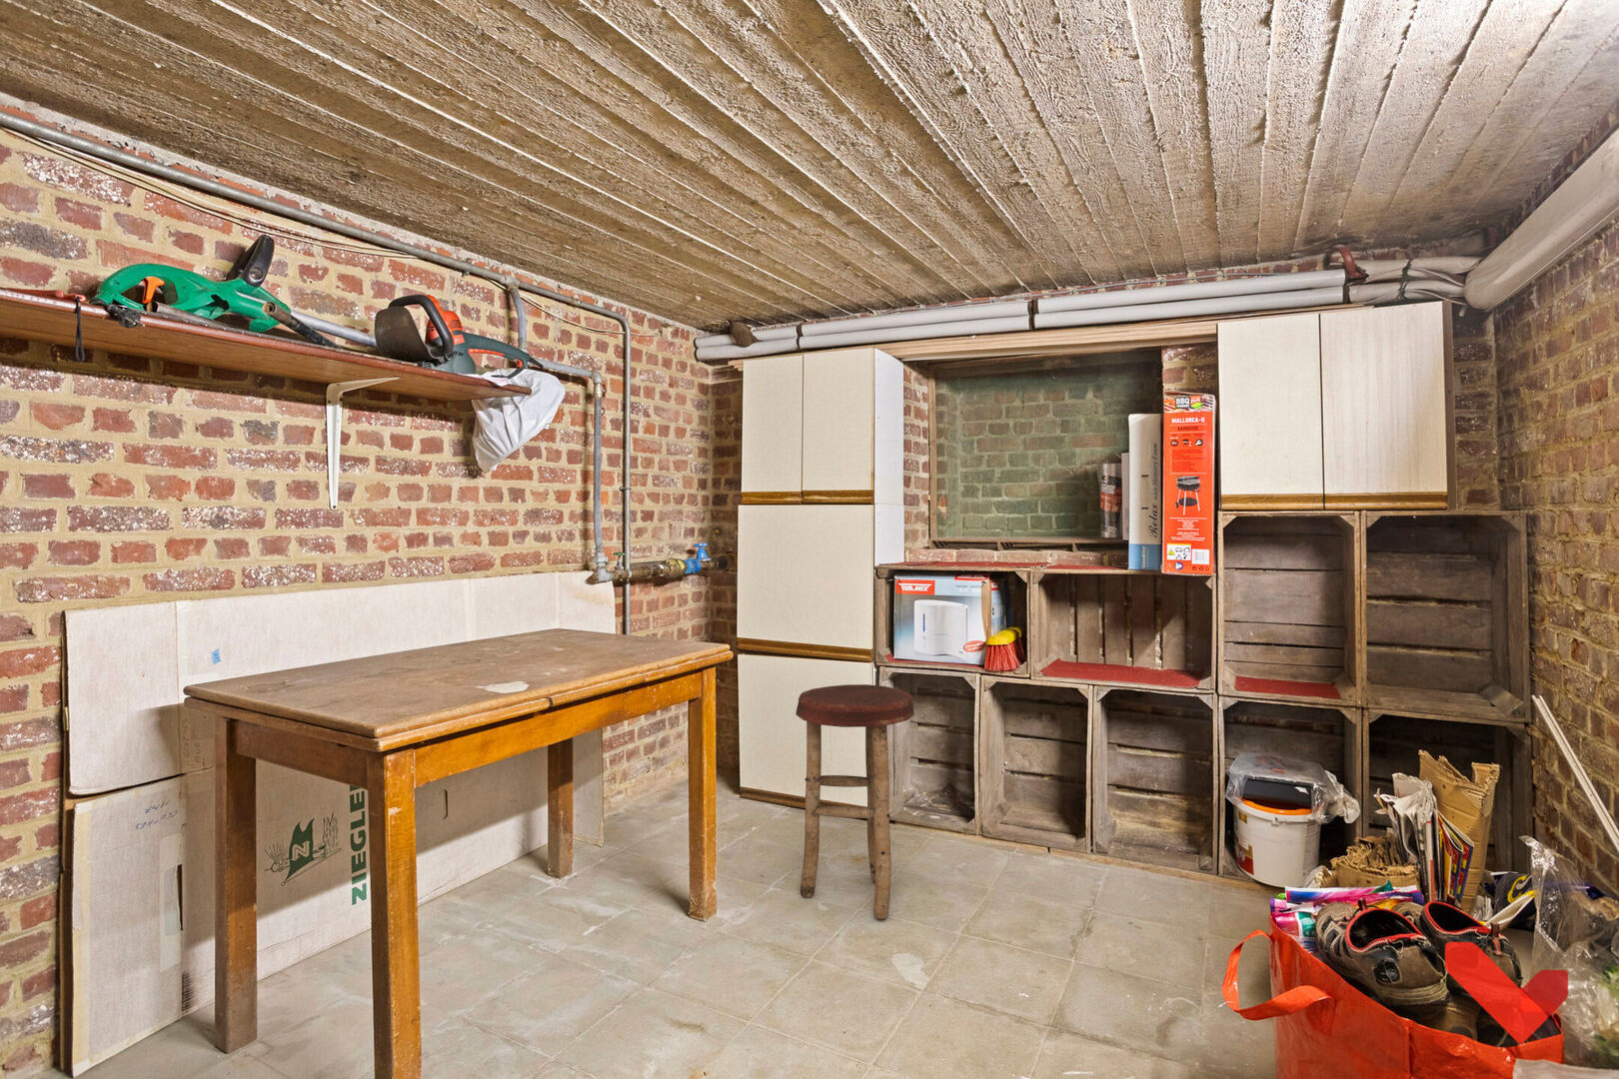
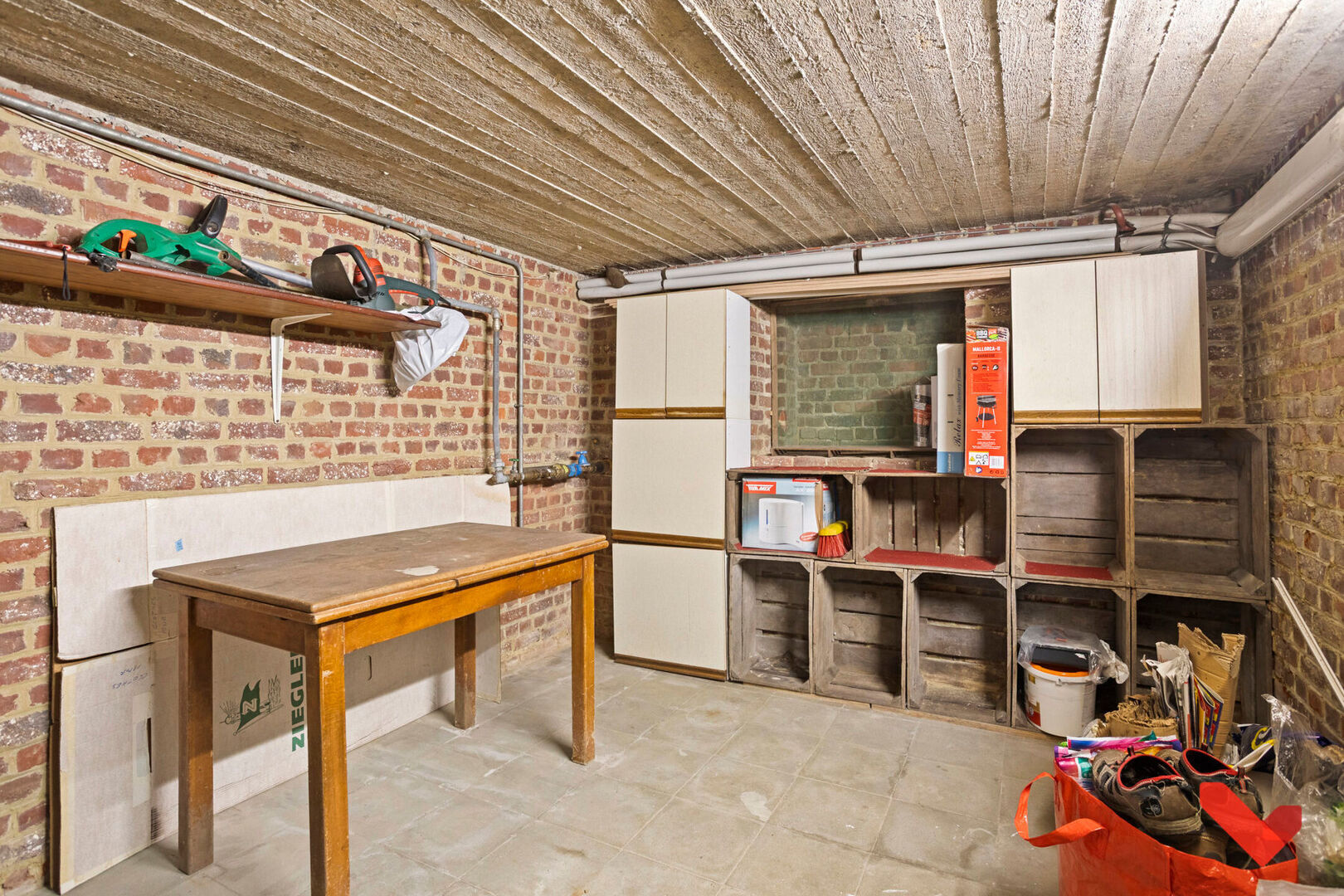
- stool (855, 807)
